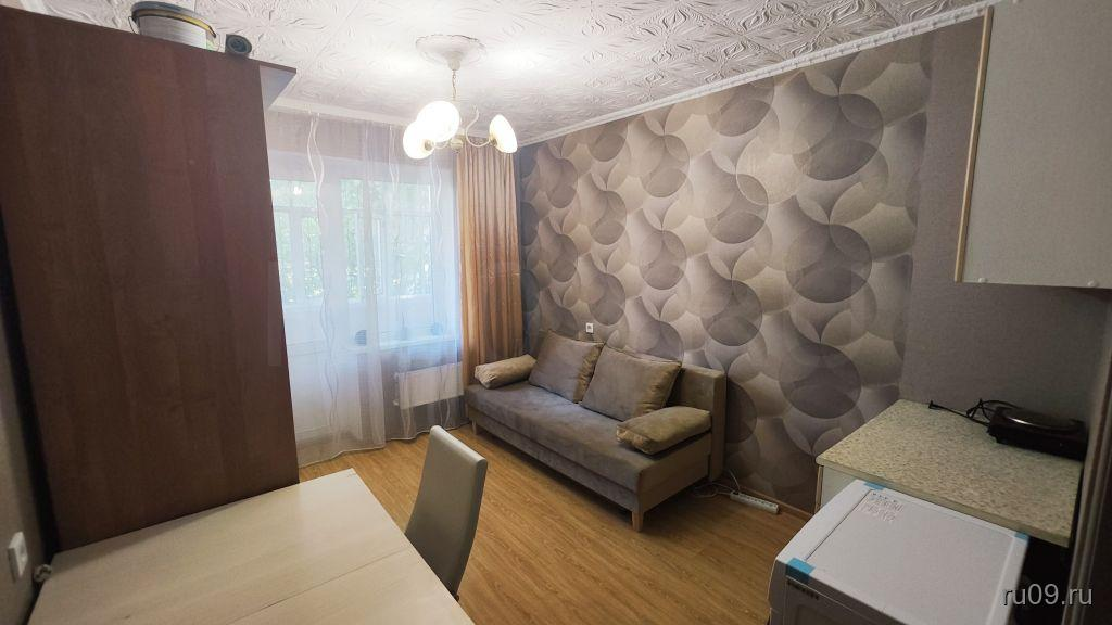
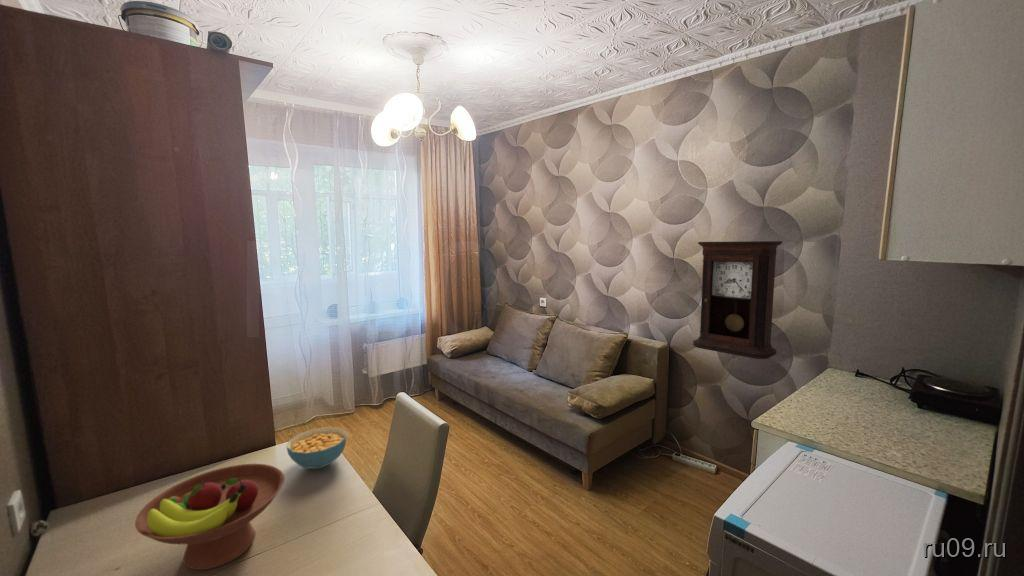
+ cereal bowl (318, 451)
+ pendulum clock (733, 296)
+ fruit bowl (217, 512)
